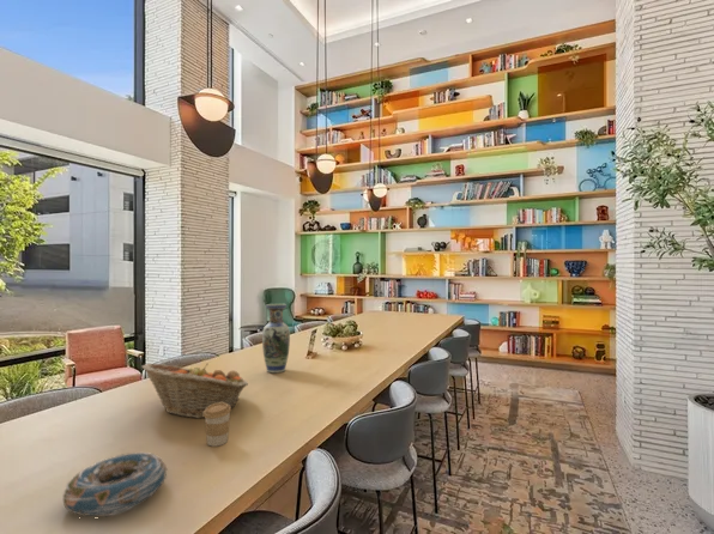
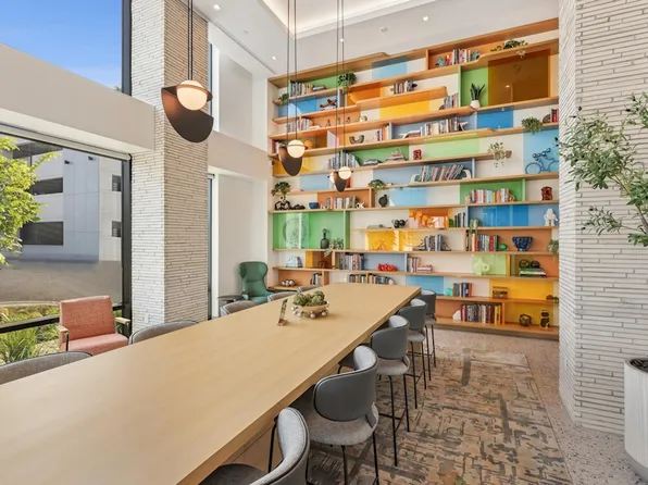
- decorative bowl (117, 481)
- fruit basket (195, 383)
- coffee cup (217, 423)
- vase (276, 336)
